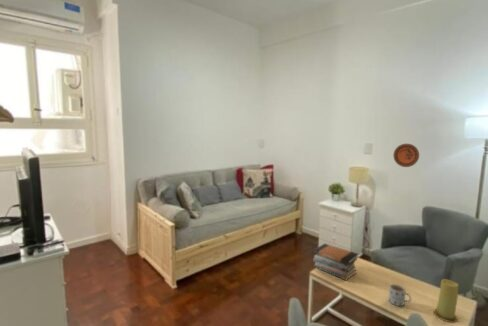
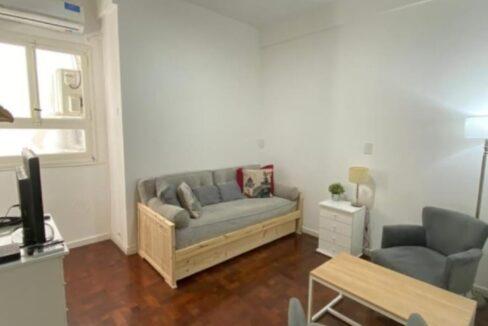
- book stack (334, 260)
- candle (447, 299)
- mug (400, 296)
- decorative plate (406, 155)
